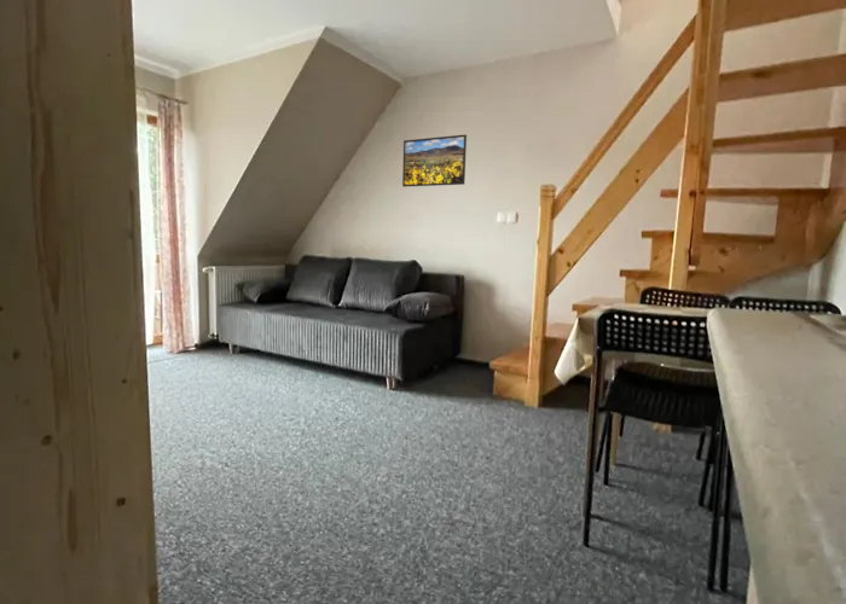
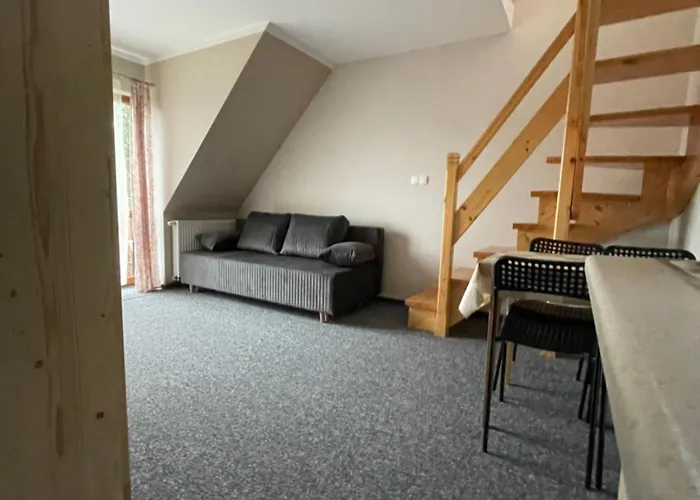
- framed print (433, 161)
